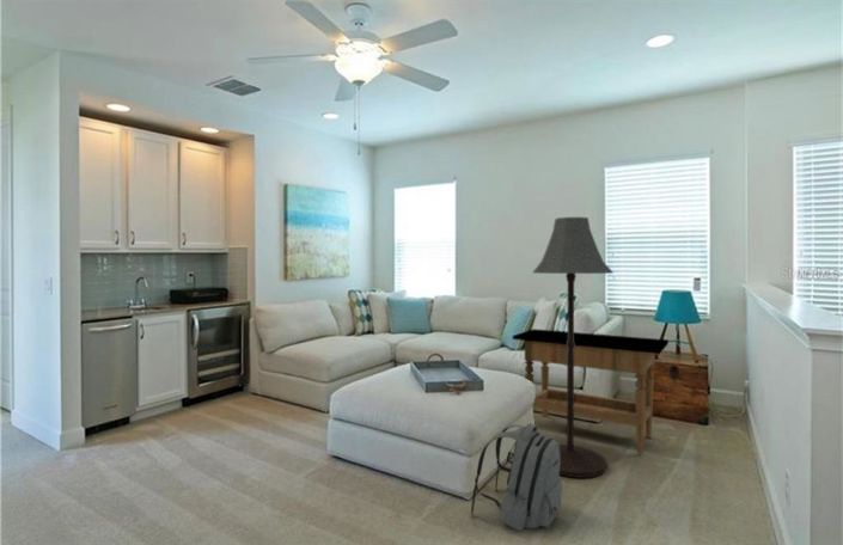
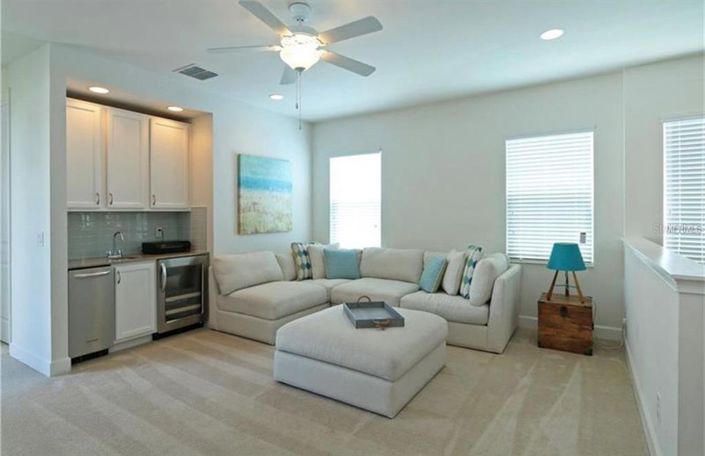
- floor lamp (570, 341)
- backpack (521, 467)
- side table (587, 394)
